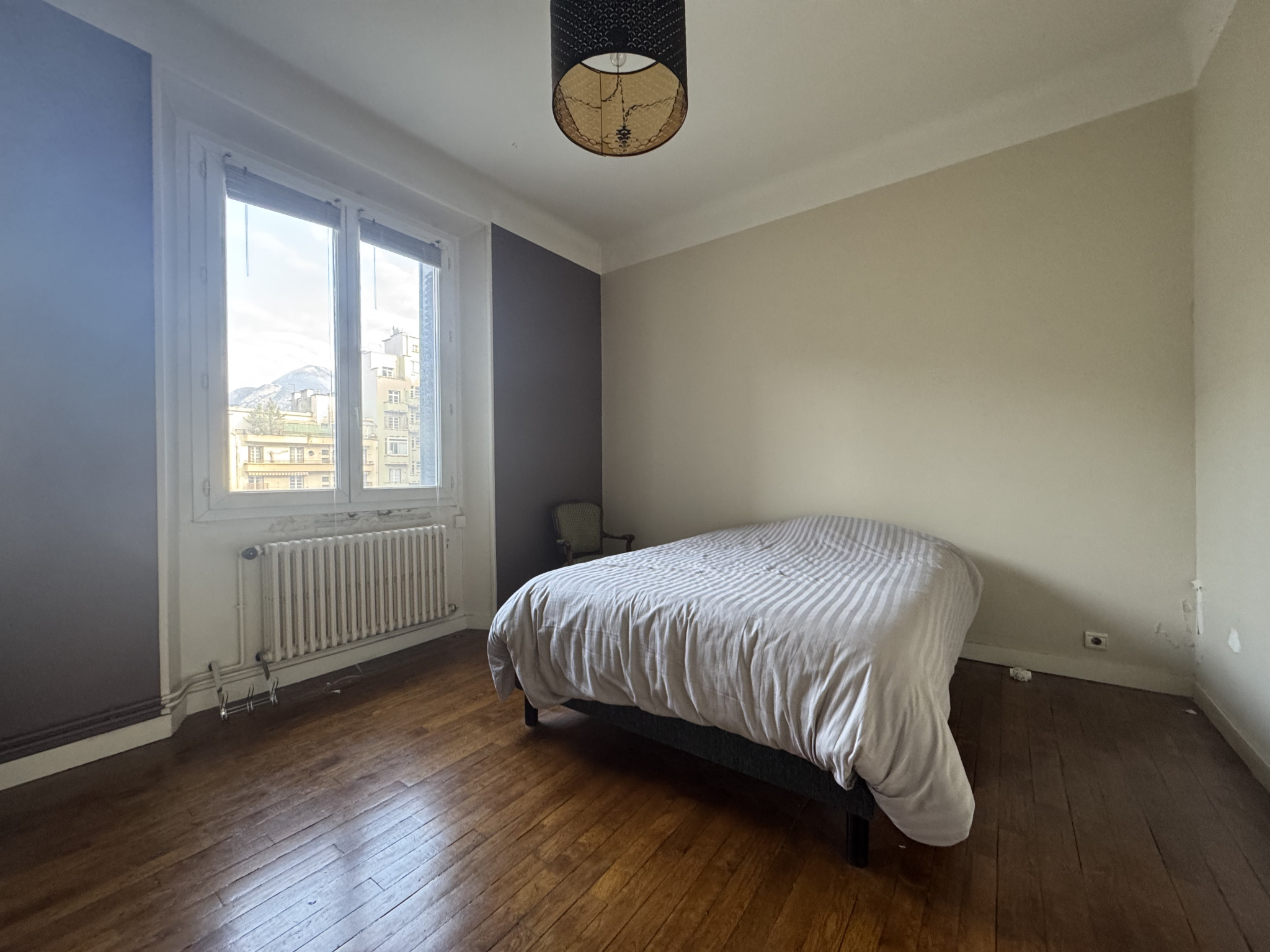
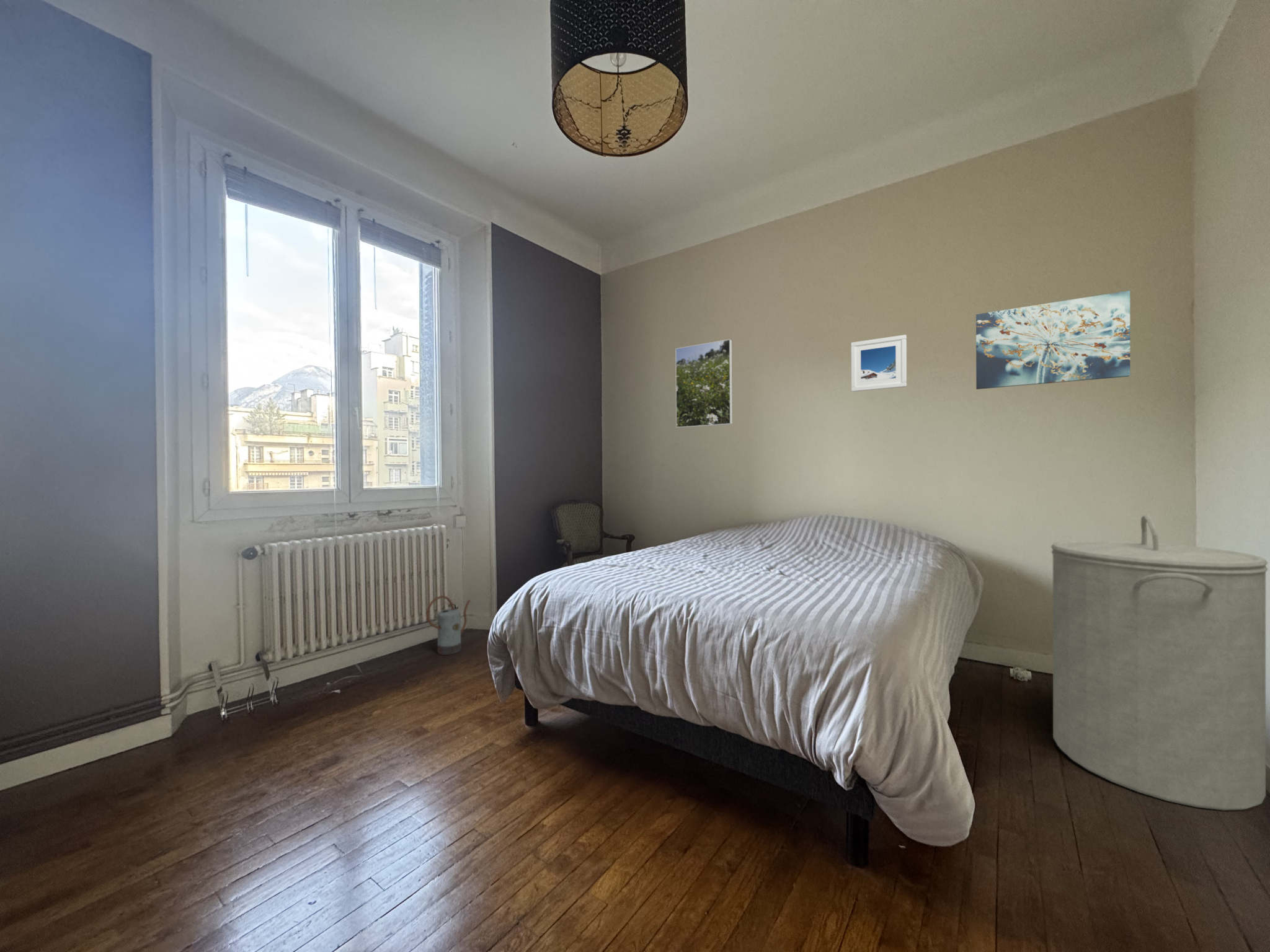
+ wall art (1047, 343)
+ watering can (450, 622)
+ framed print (878, 364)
+ laundry hamper (1147, 640)
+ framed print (703, 385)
